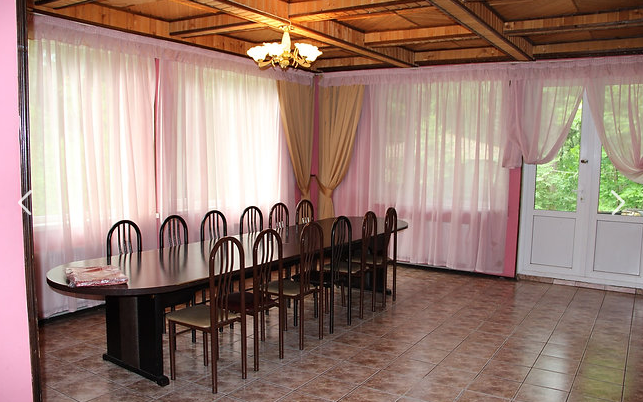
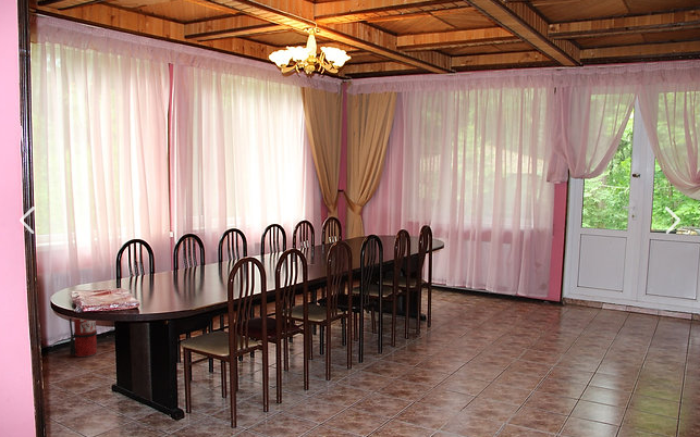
+ fire extinguisher (84, 323)
